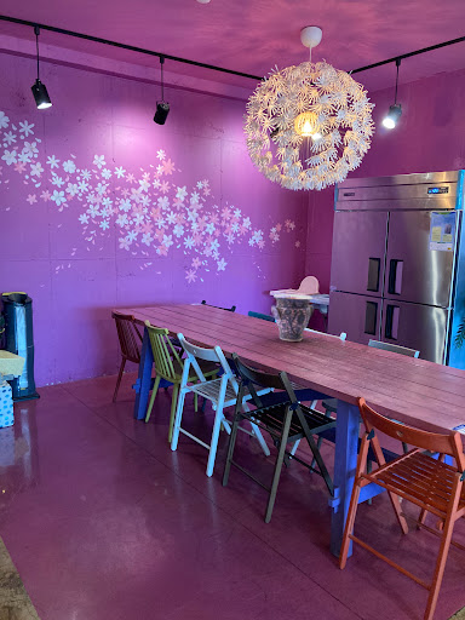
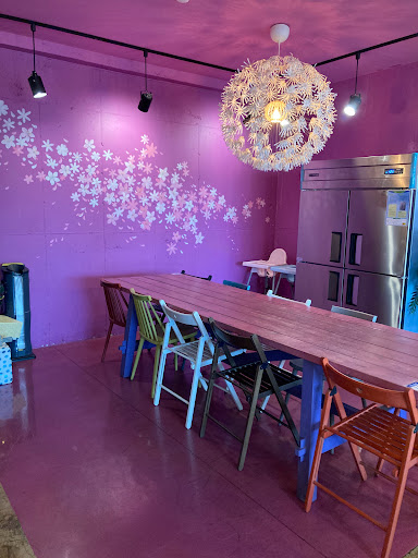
- vase (292, 317)
